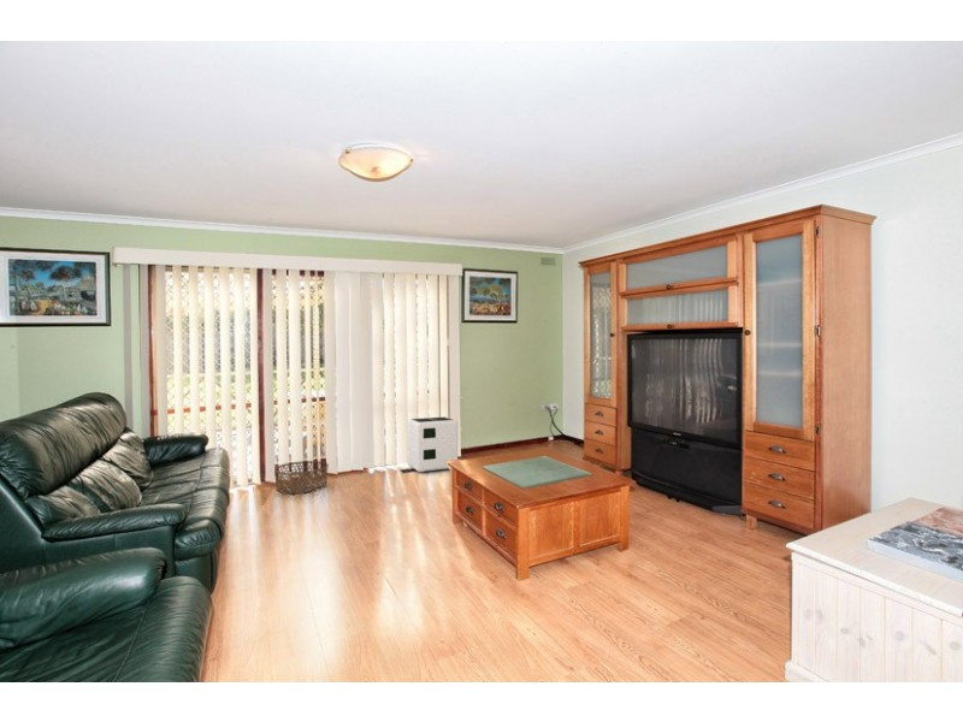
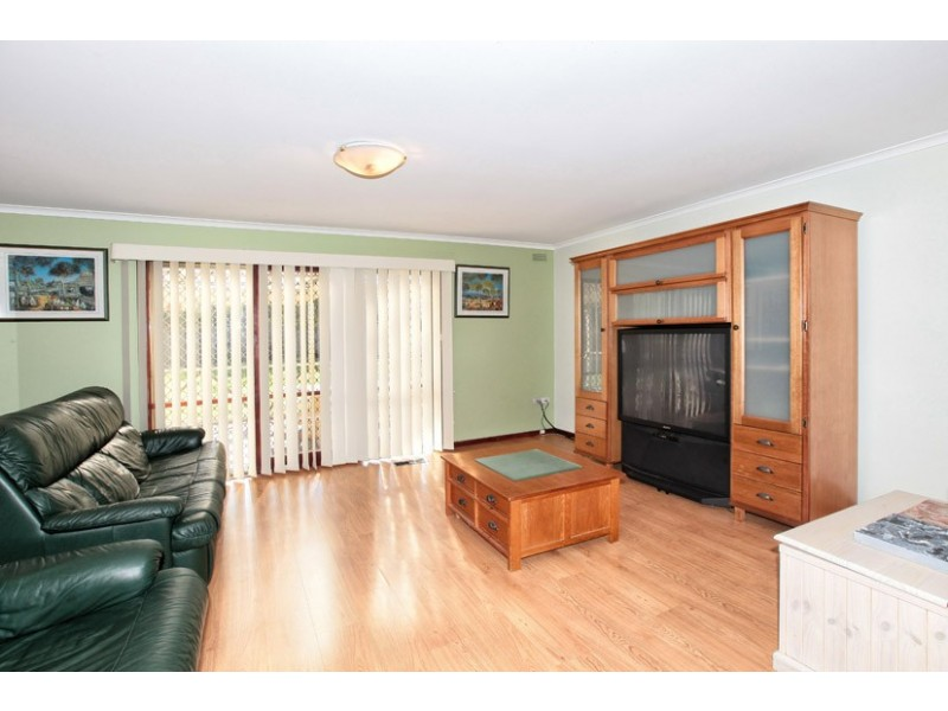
- basket (302, 477)
- air purifier (432, 443)
